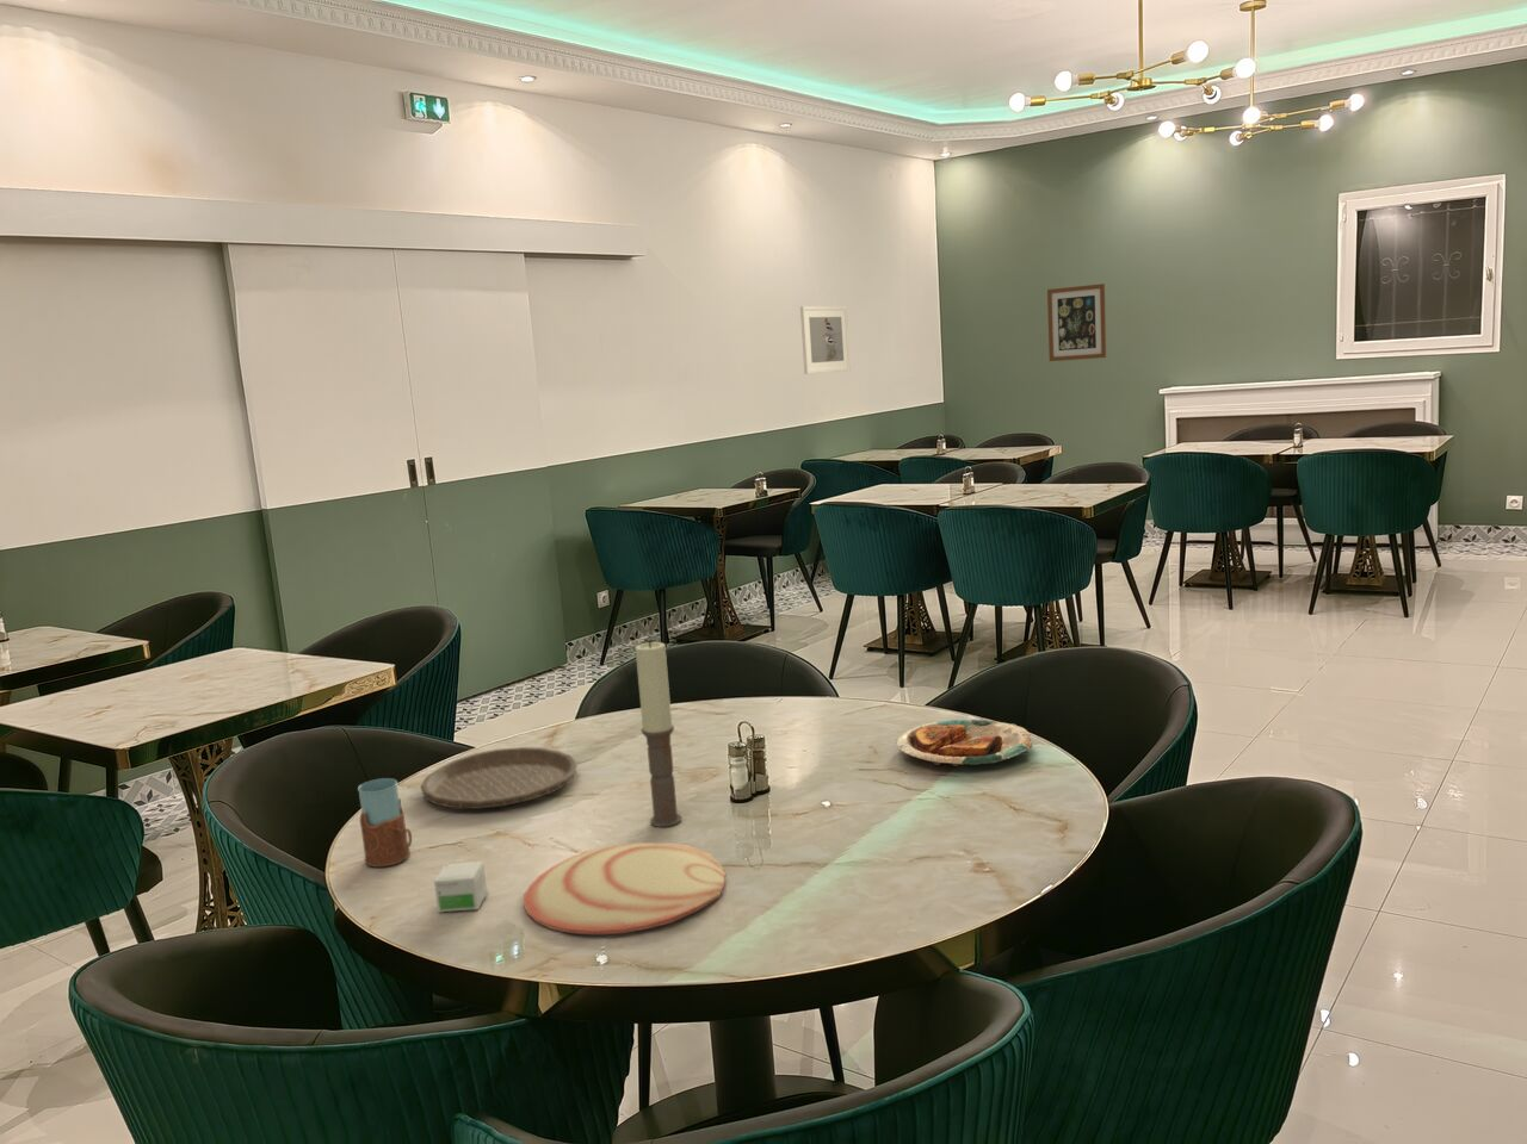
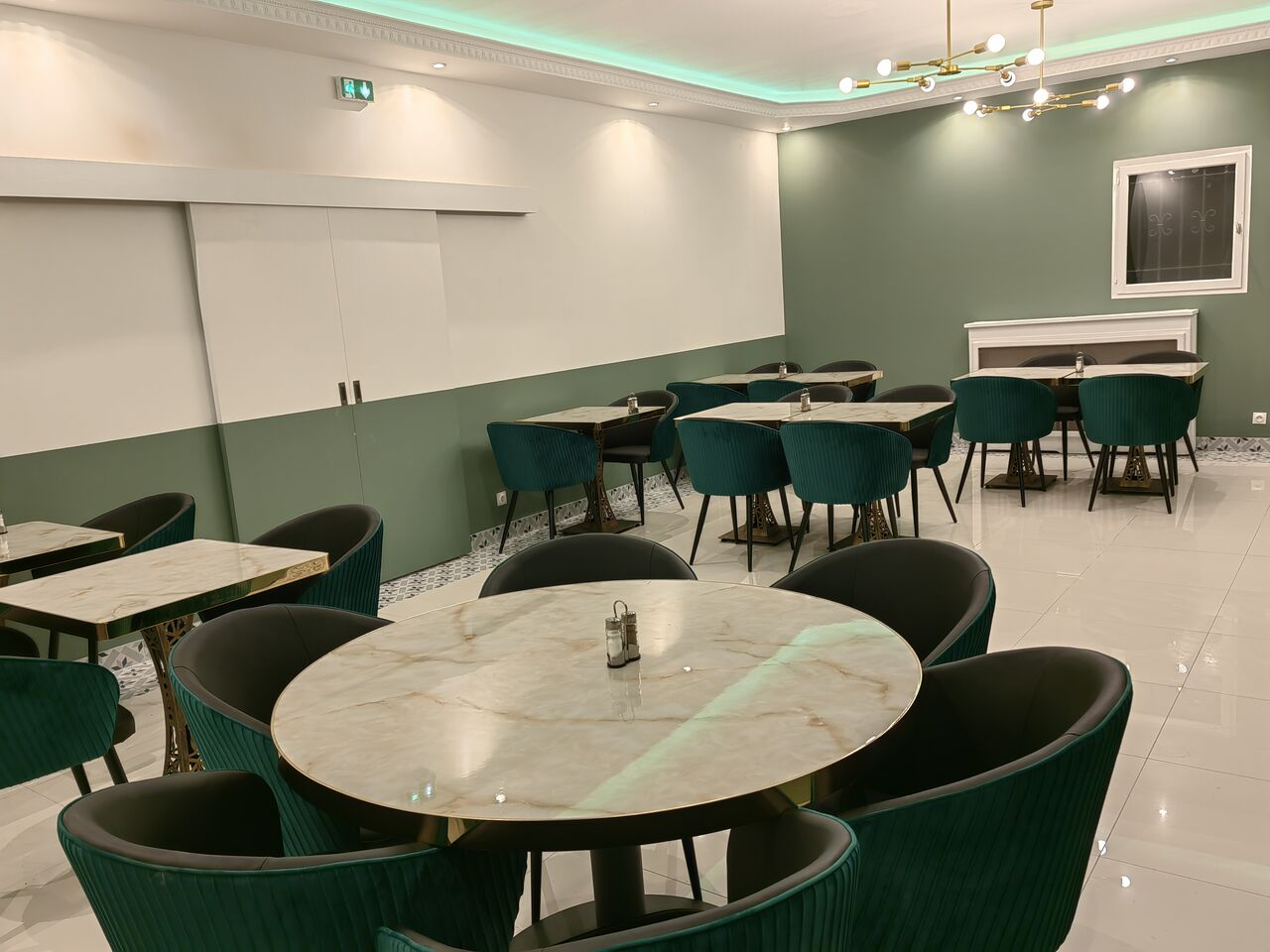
- plate (624, 877)
- wall art (1076, 323)
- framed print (826, 339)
- plate (967, 741)
- candle (658, 732)
- plate (500, 779)
- small box (461, 886)
- drinking glass (388, 823)
